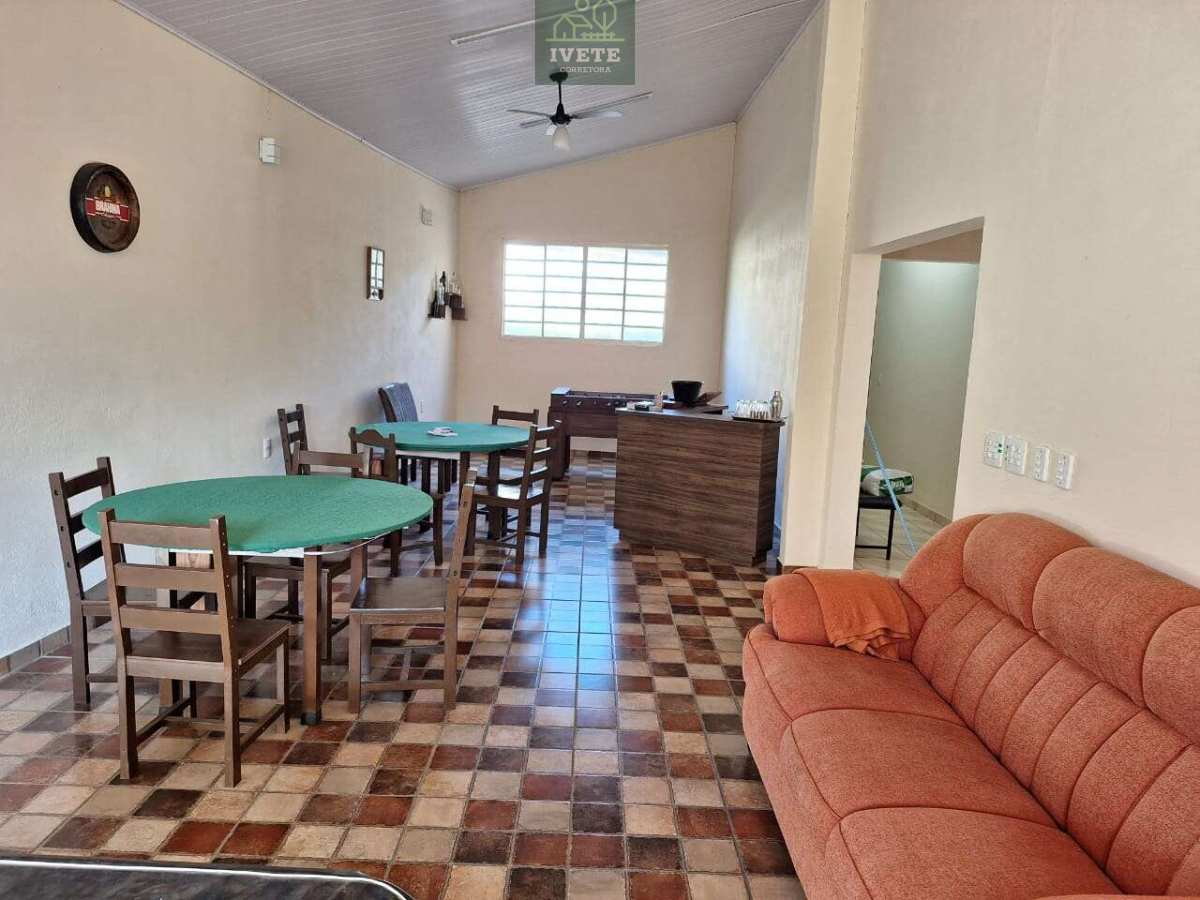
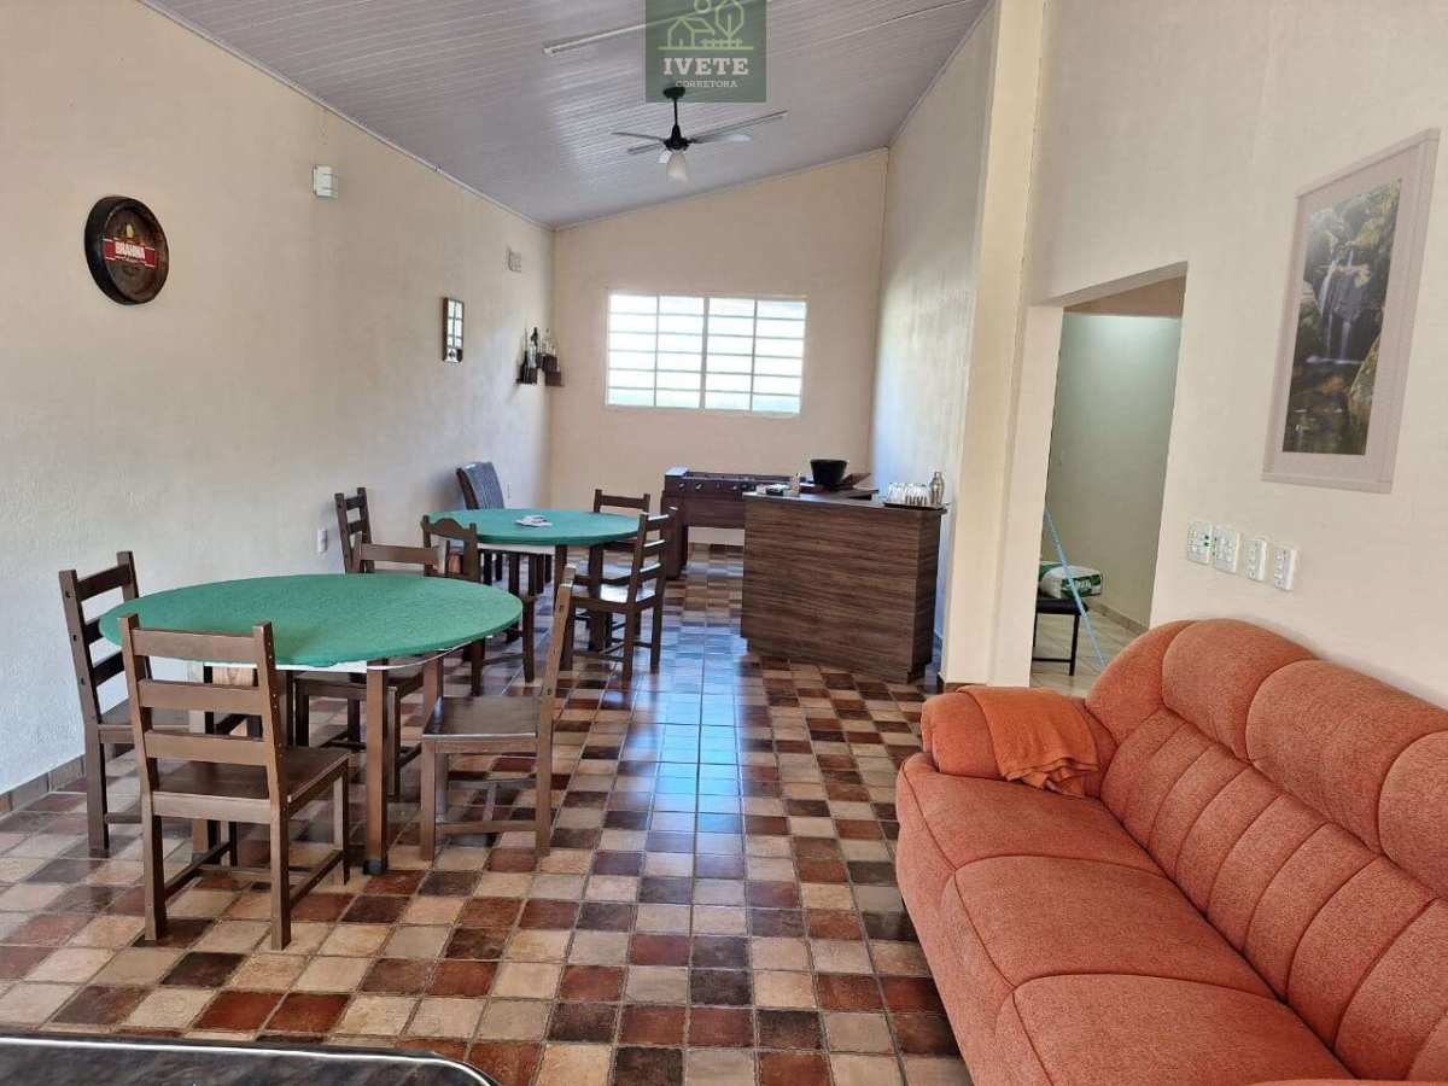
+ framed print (1338, 327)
